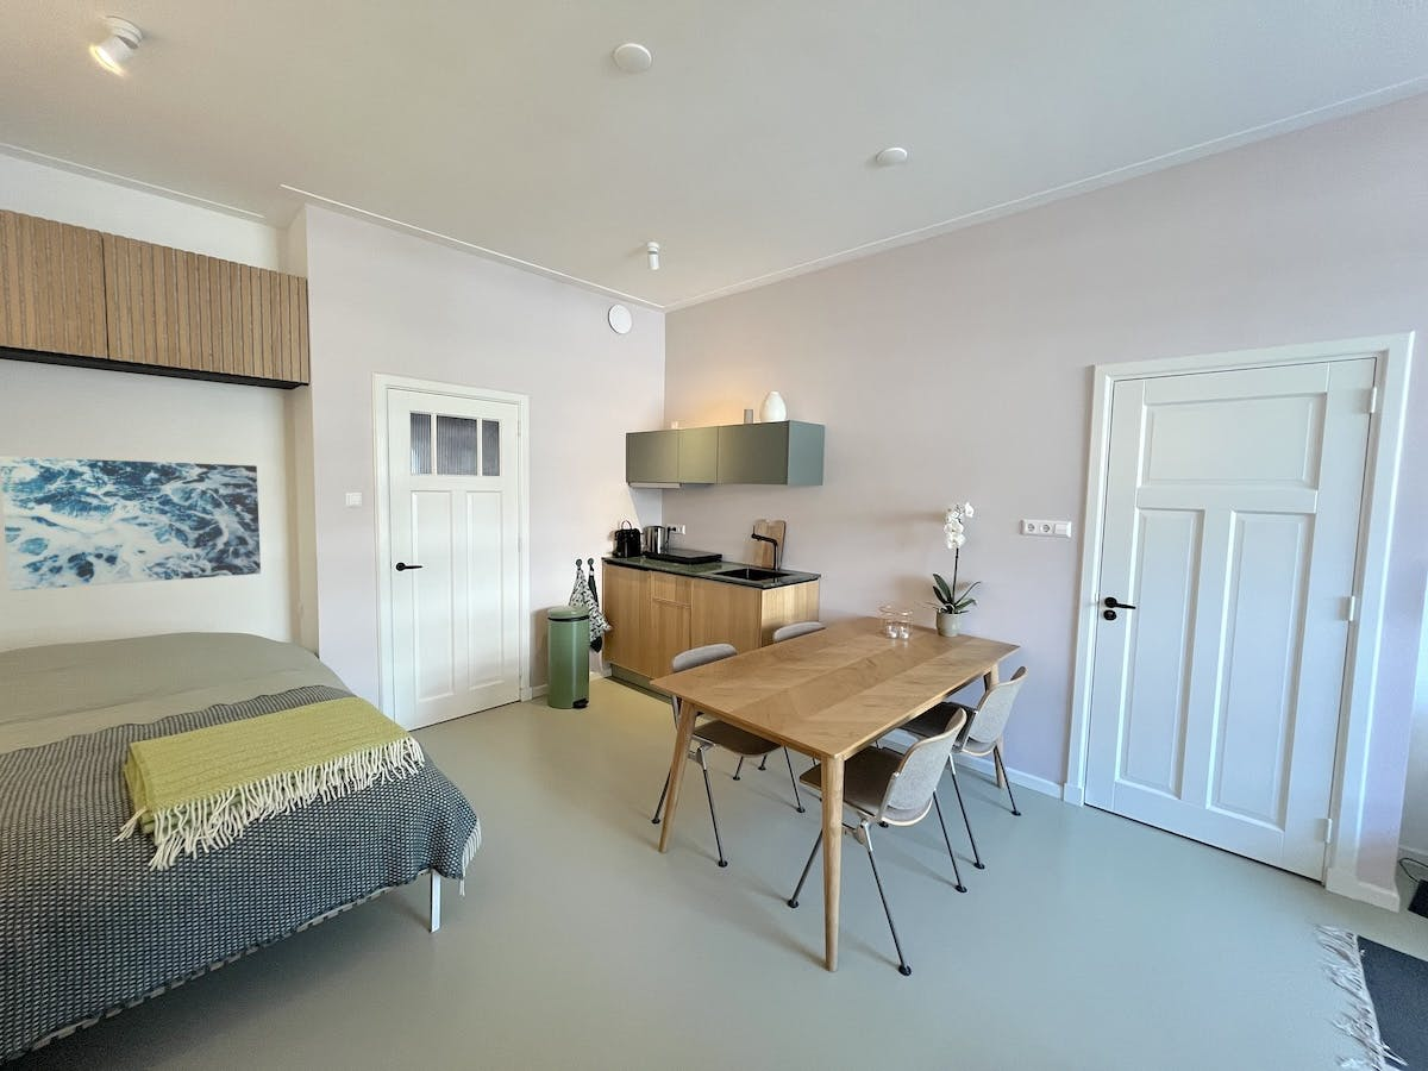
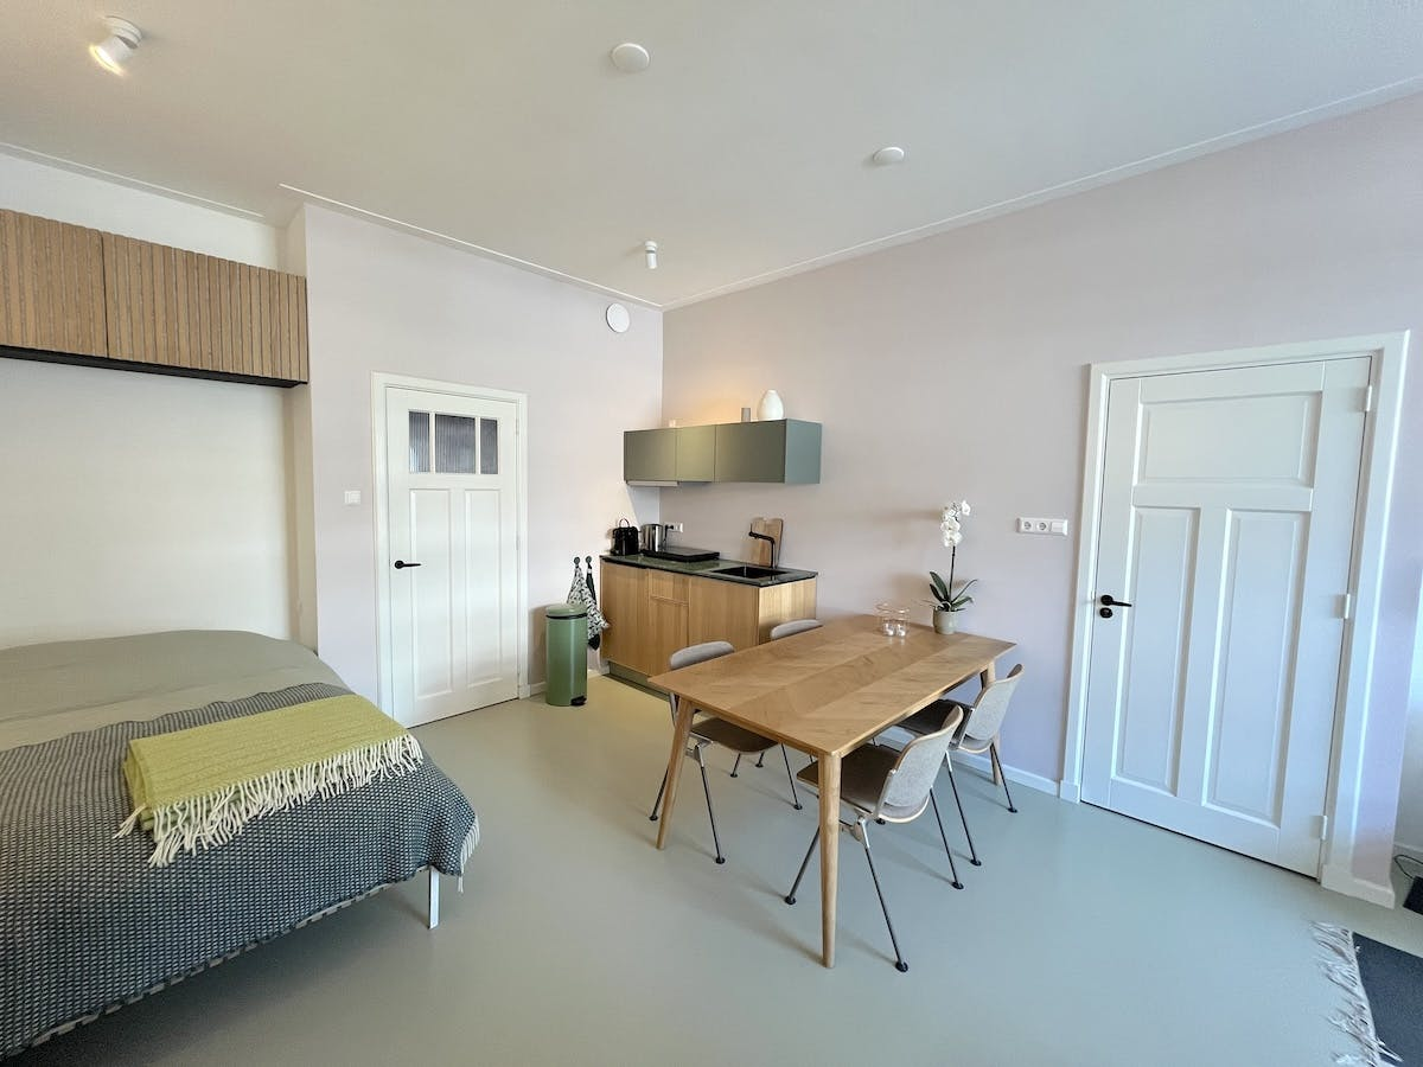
- wall art (145, 521)
